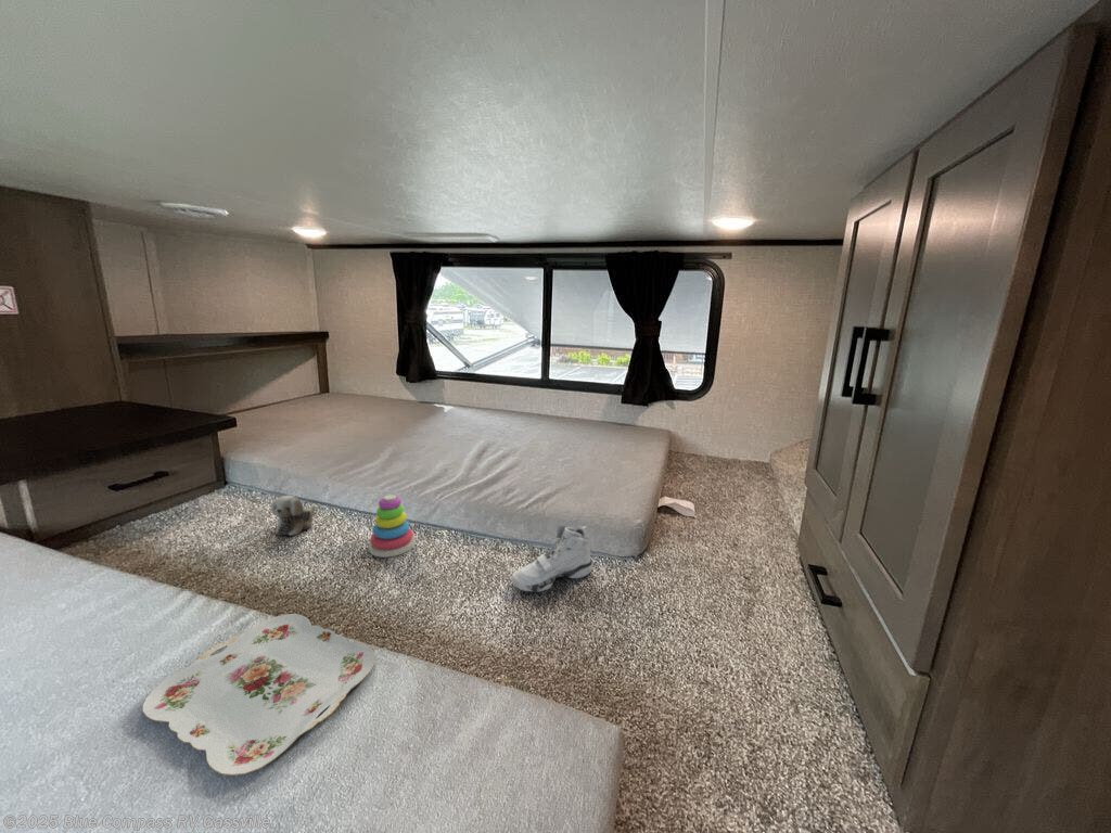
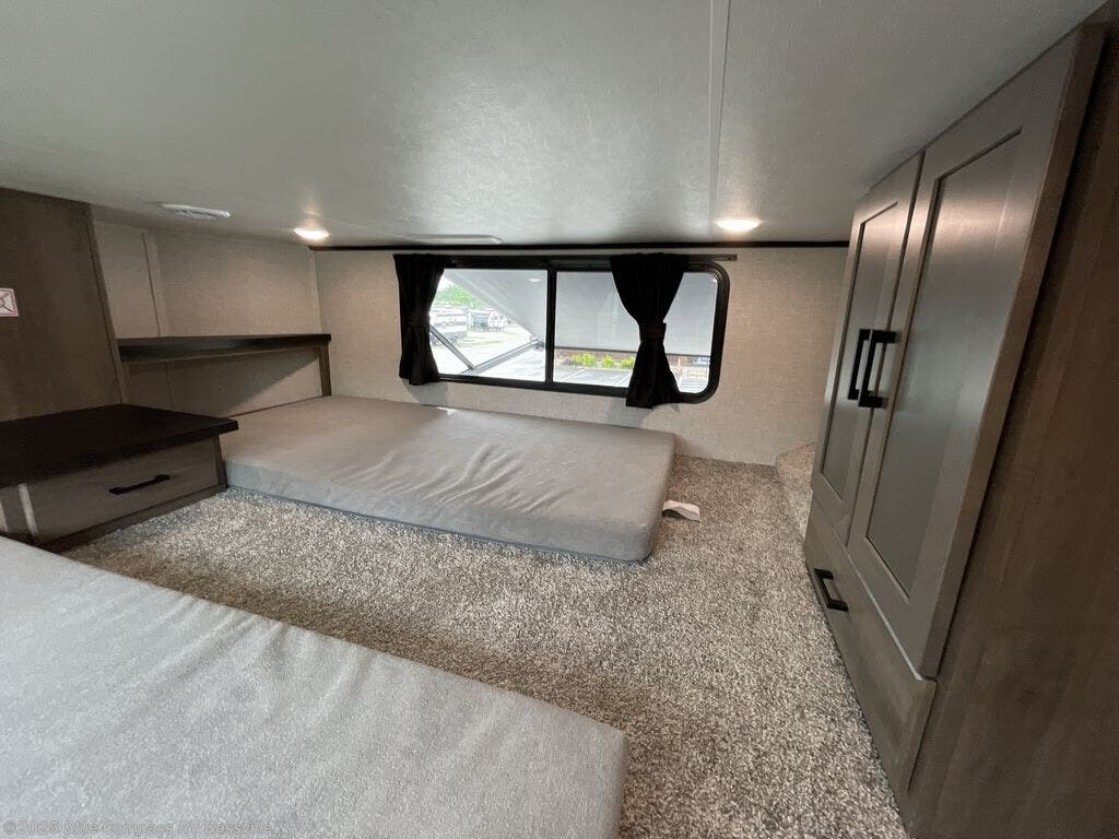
- stacking toy (391, 521)
- plush toy (298, 508)
- serving tray (268, 679)
- sneaker (554, 555)
